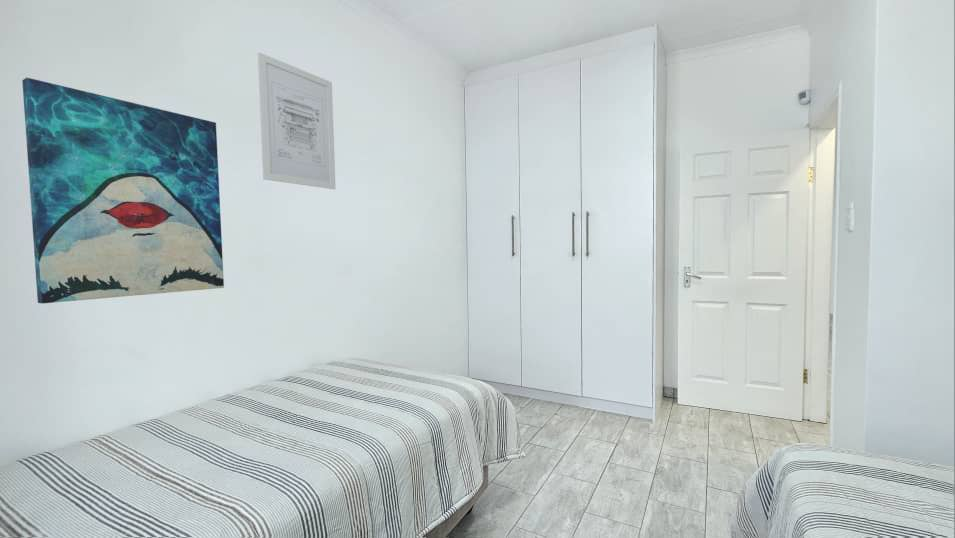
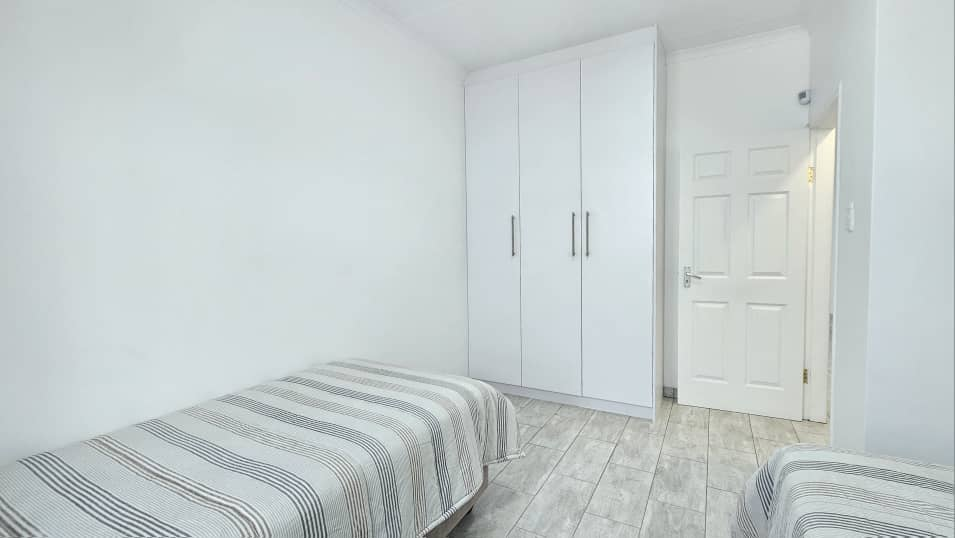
- wall art (139, 200)
- wall art (300, 127)
